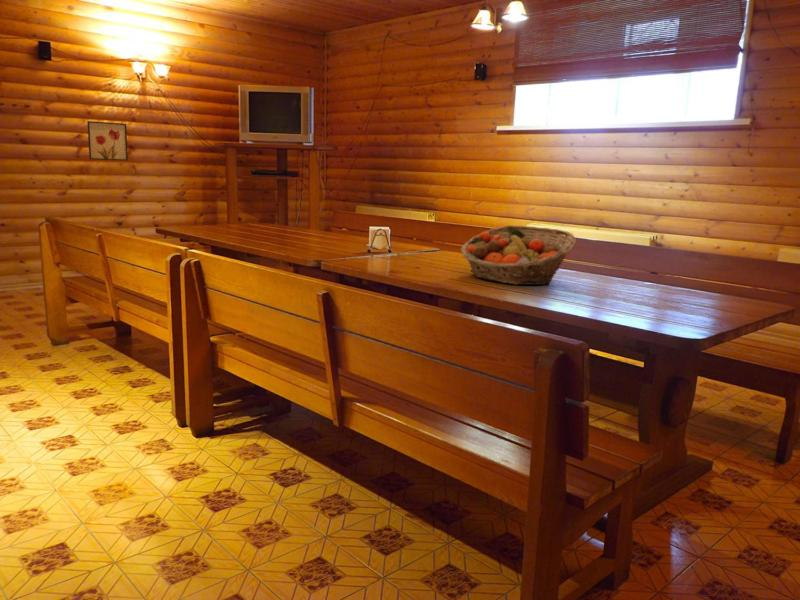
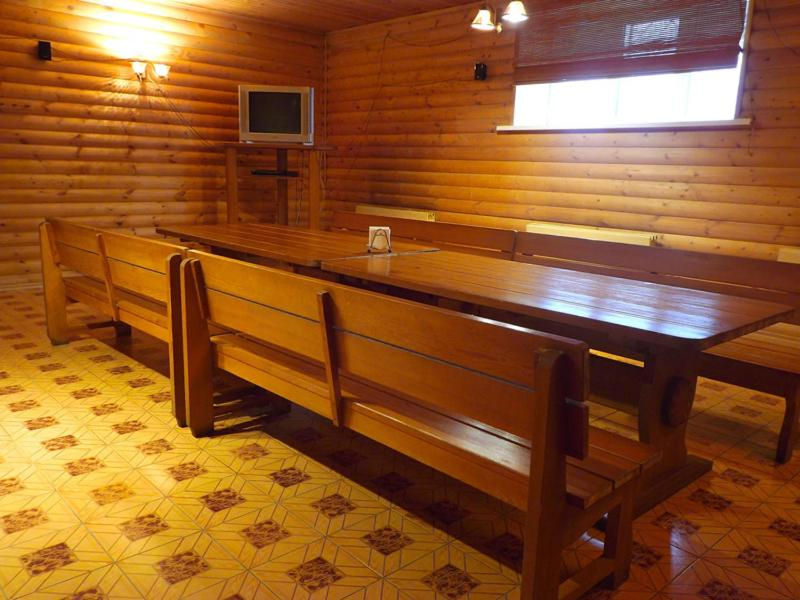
- fruit basket (516, 253)
- wall art (107, 141)
